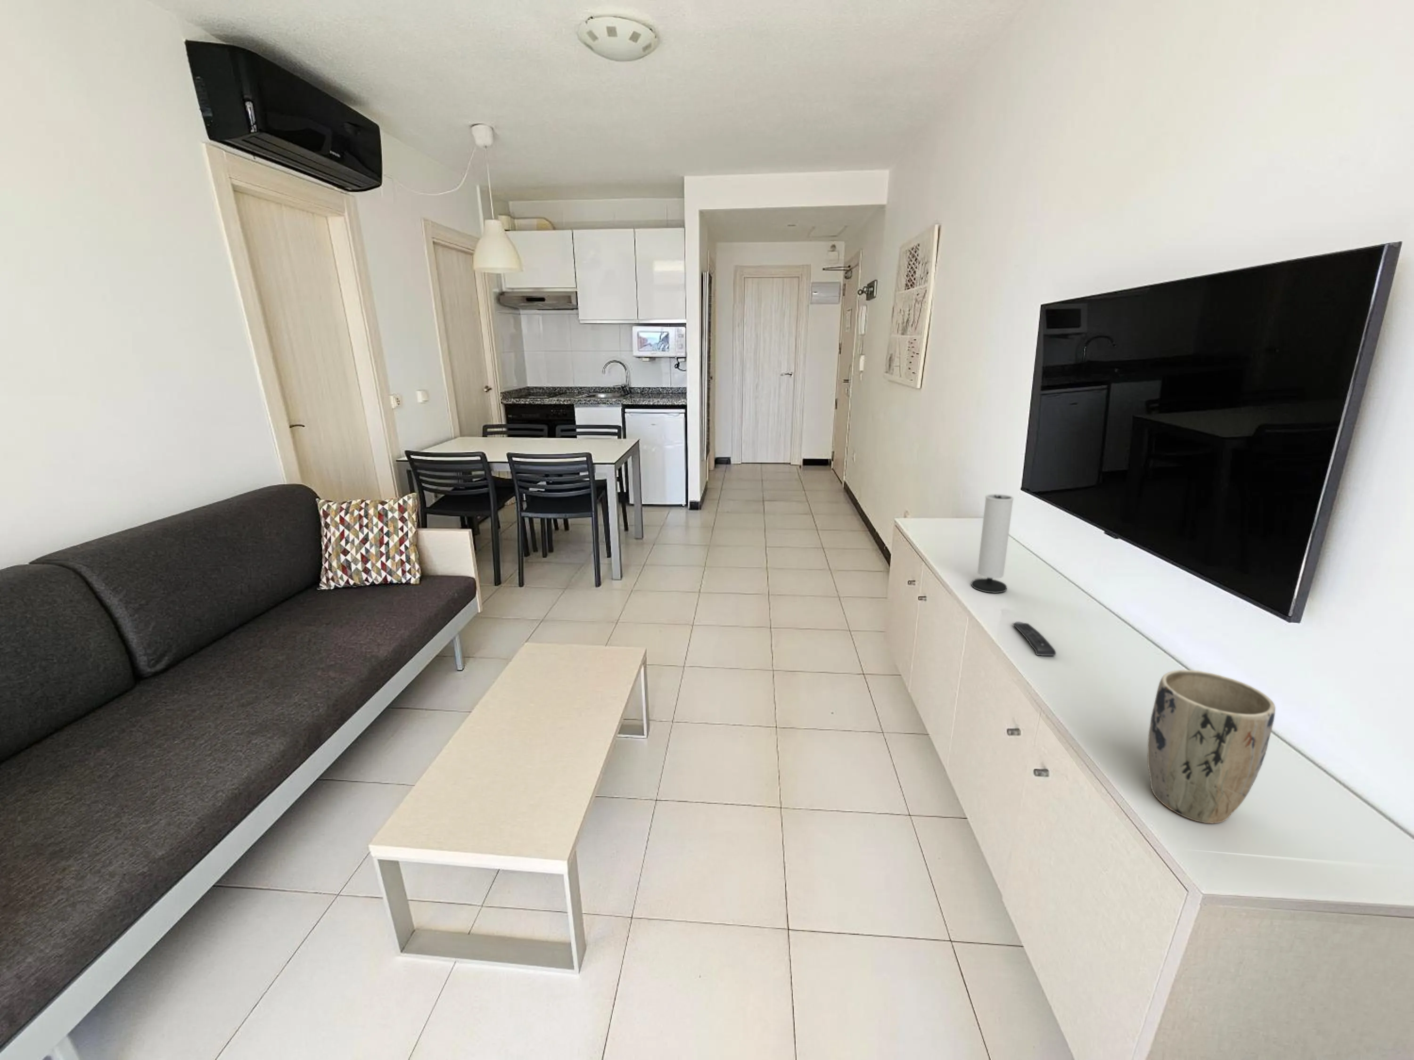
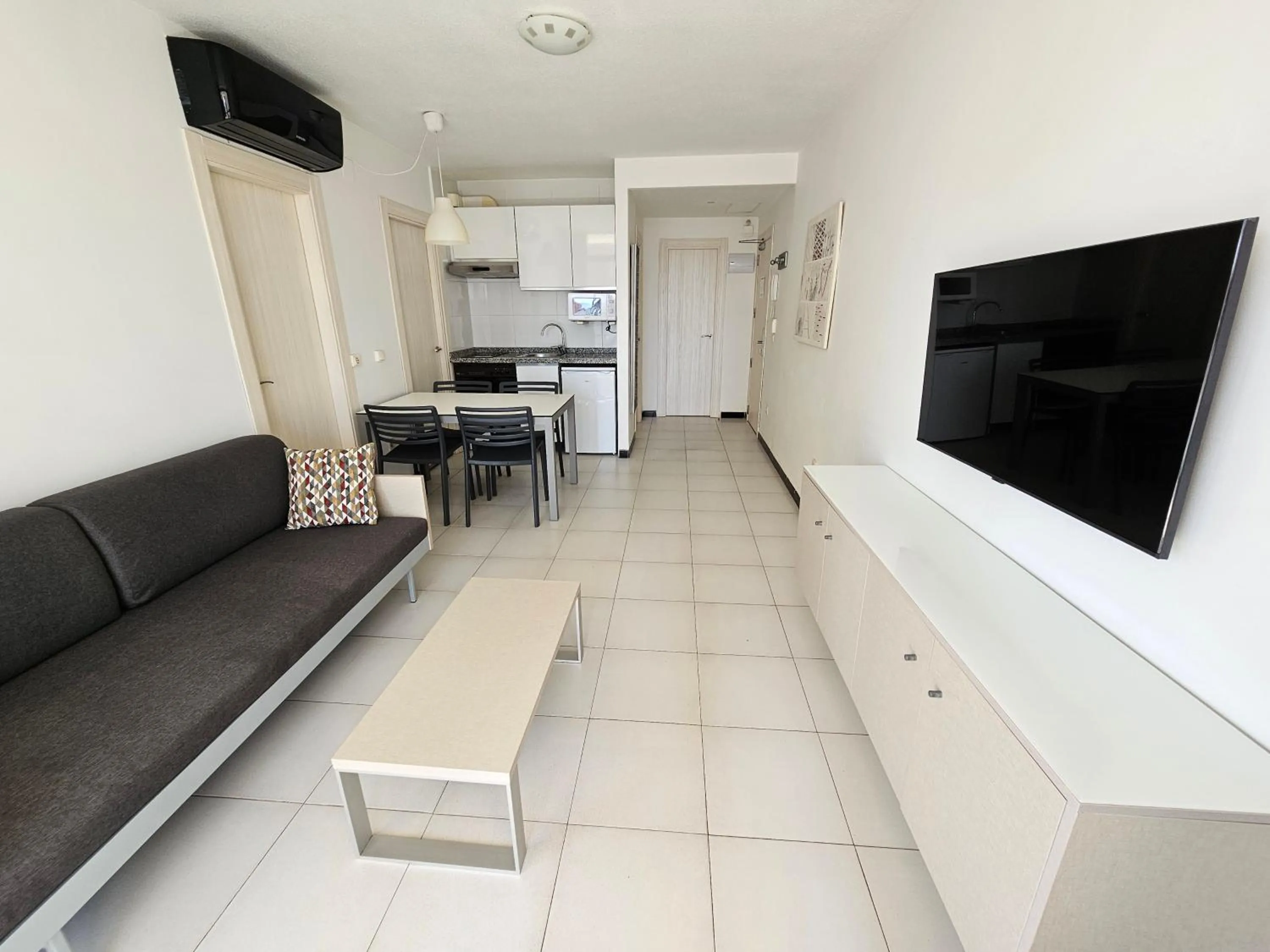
- remote control (1031, 637)
- speaker (994, 542)
- plant pot (1201, 747)
